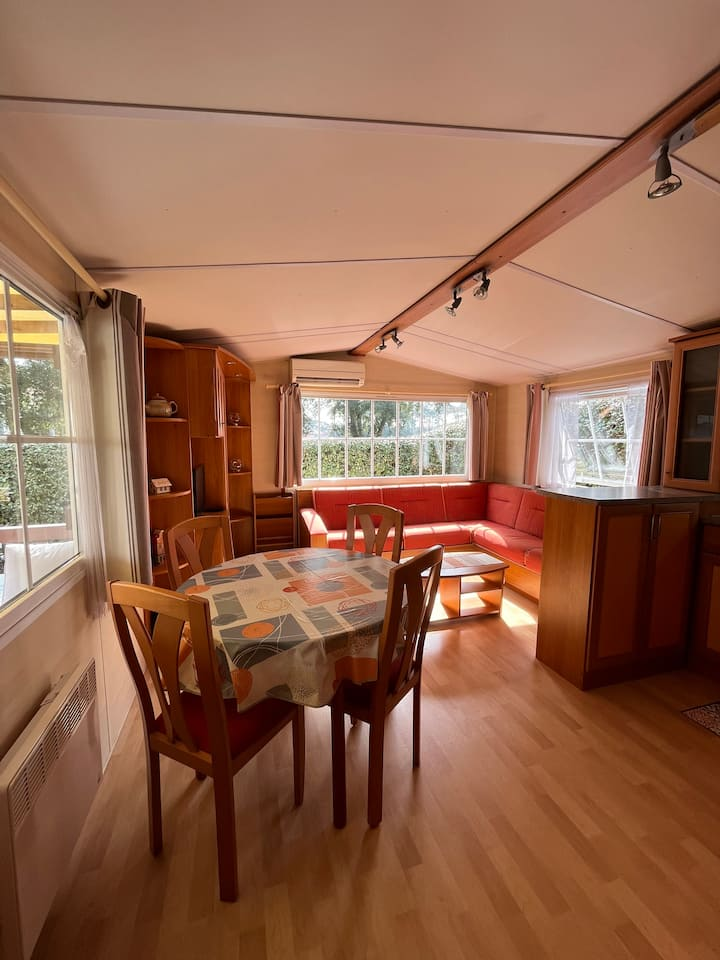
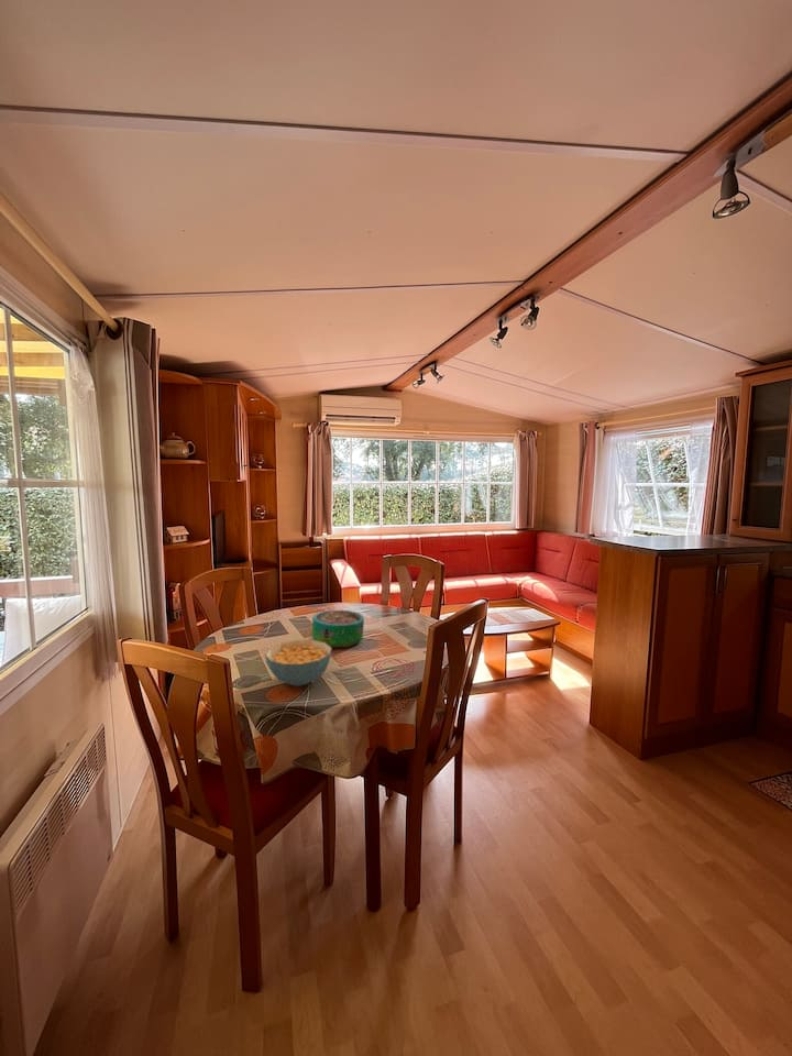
+ decorative bowl (338, 628)
+ cereal bowl (299, 666)
